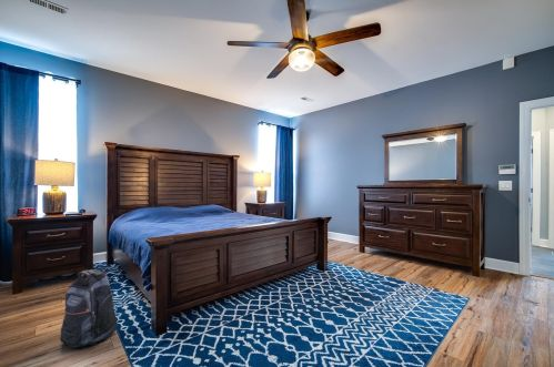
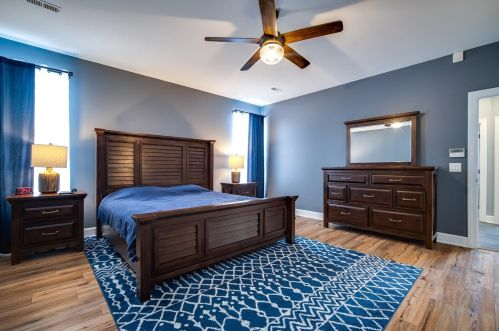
- backpack (90, 303)
